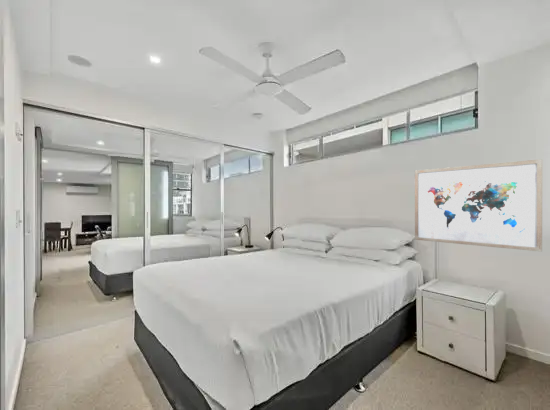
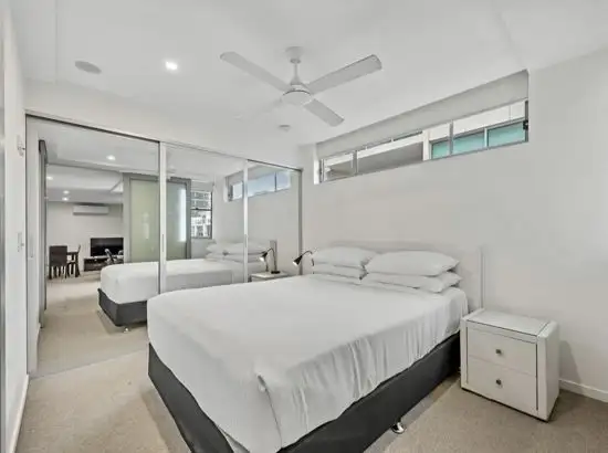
- wall art (469, 205)
